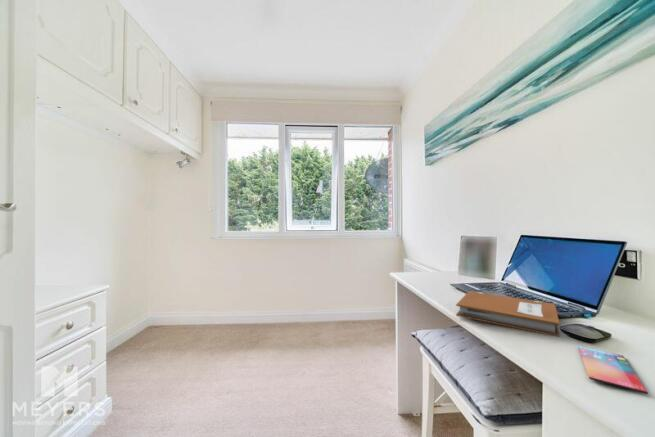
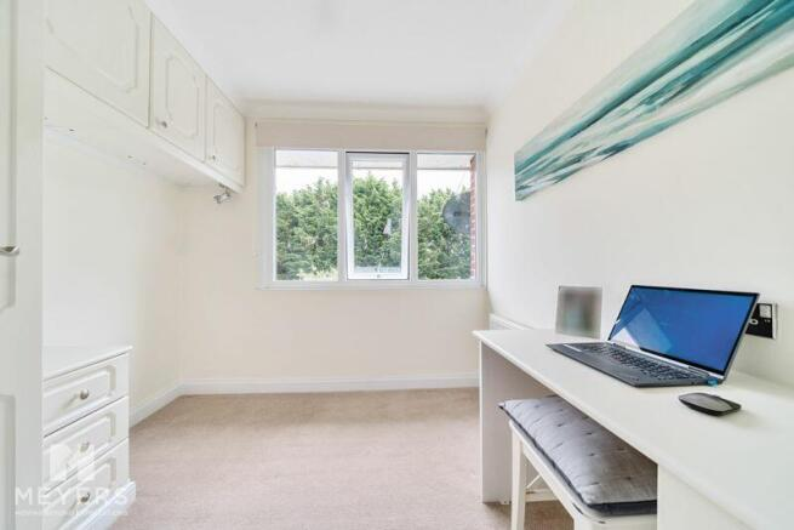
- smartphone (607, 366)
- notebook (508, 309)
